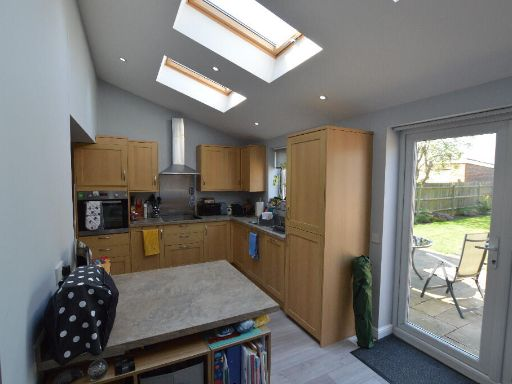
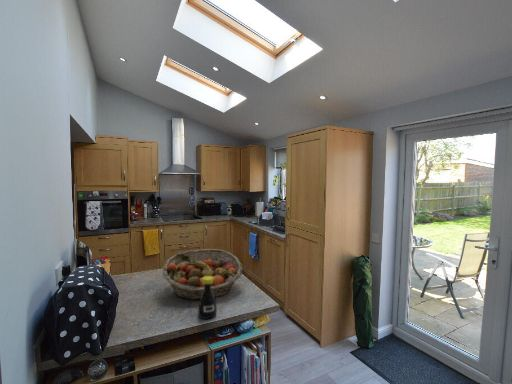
+ bottle (207, 296)
+ fruit basket (203, 272)
